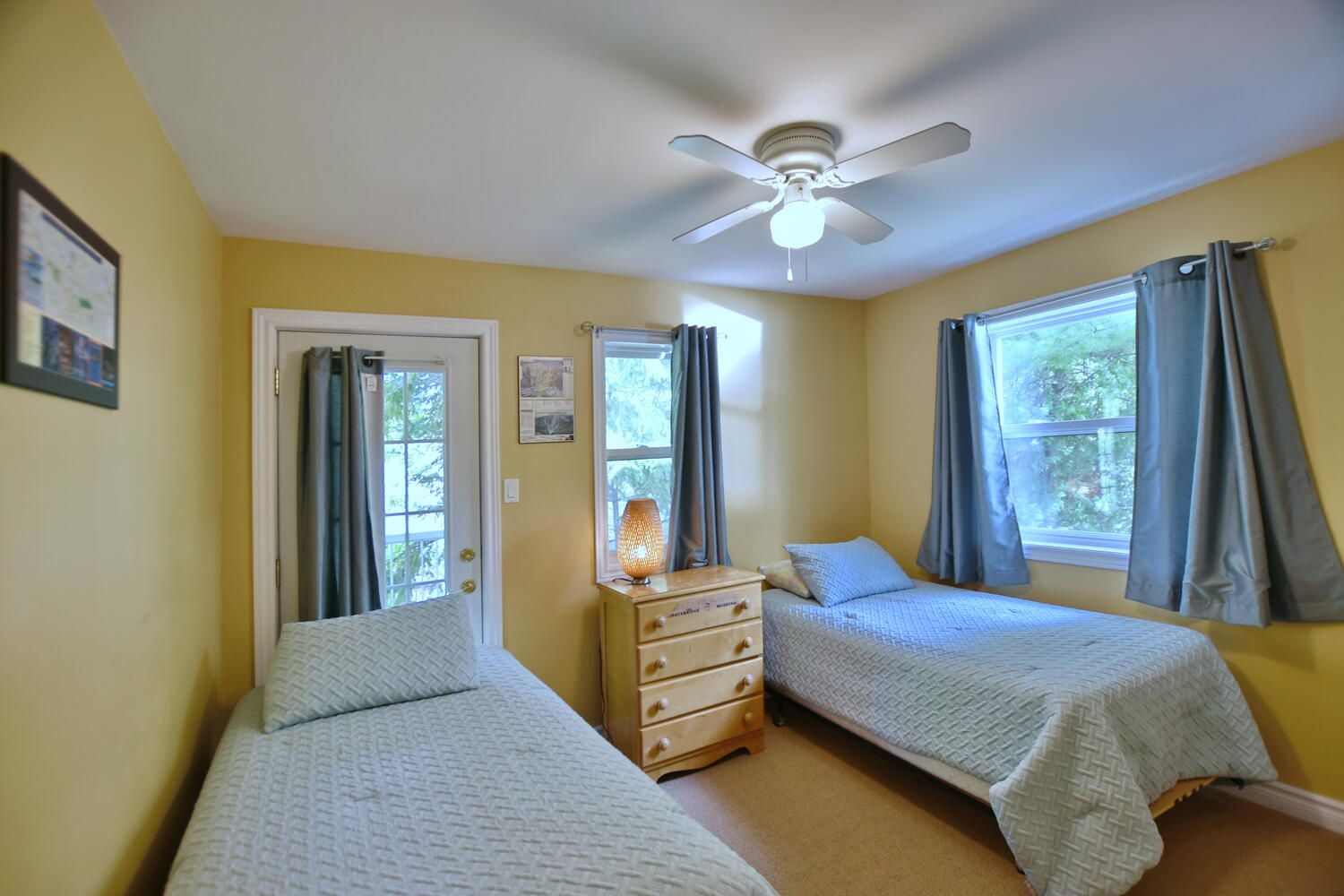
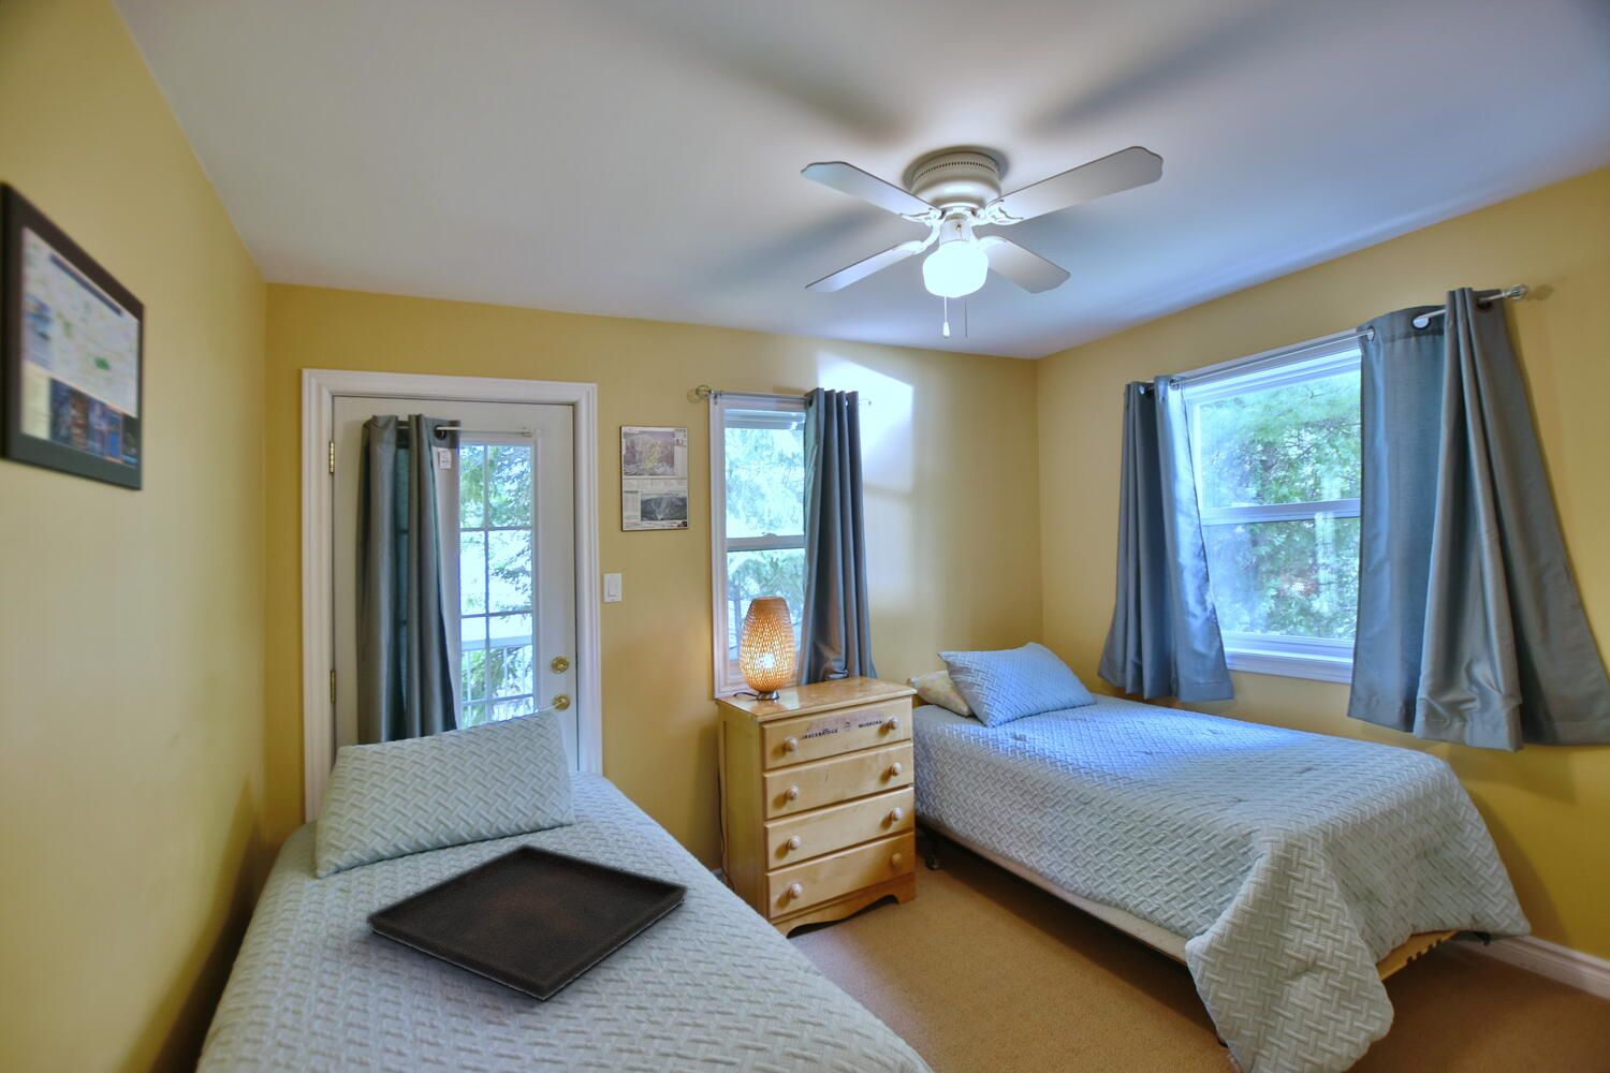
+ serving tray (532, 908)
